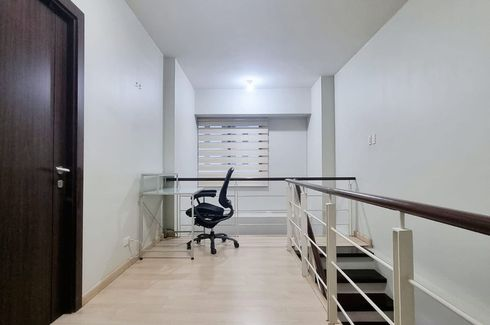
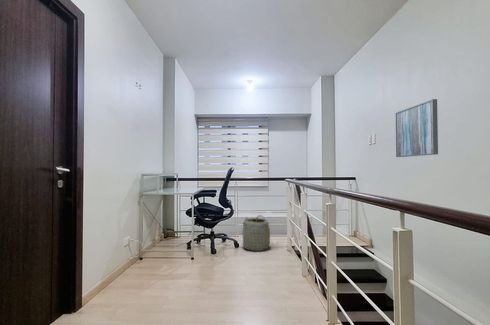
+ basket (257, 232)
+ wall art (414, 131)
